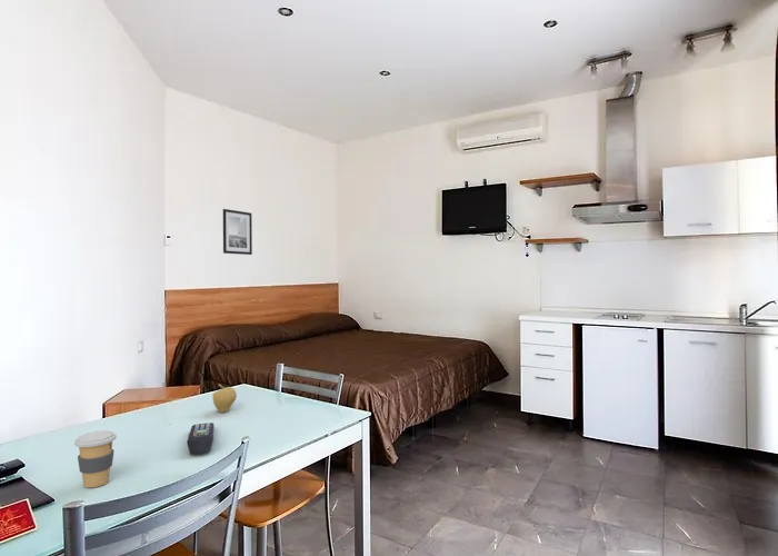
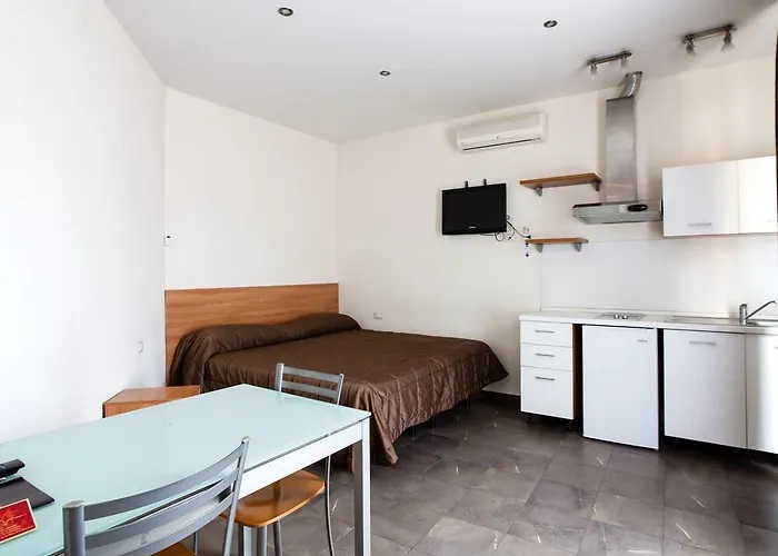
- coffee cup (96, 458)
- fruit (225, 396)
- remote control (201, 435)
- wall art (238, 232)
